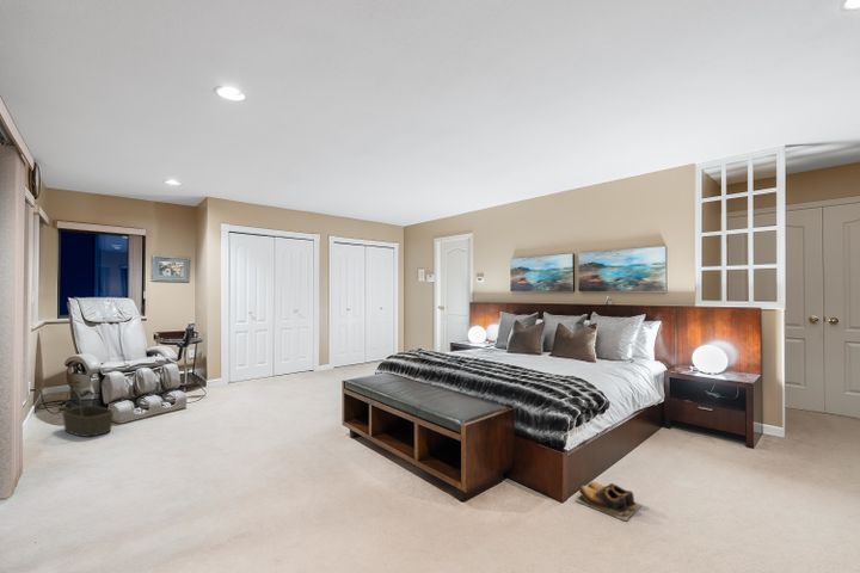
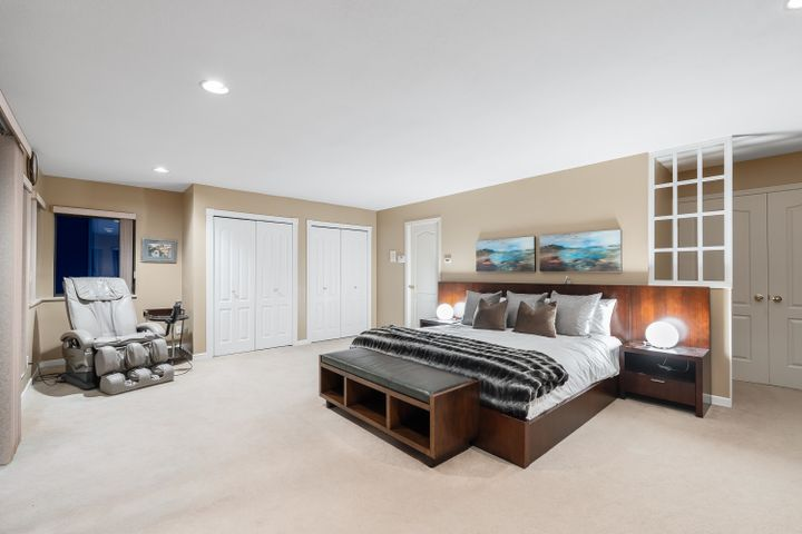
- shoes (607, 494)
- basket (87, 408)
